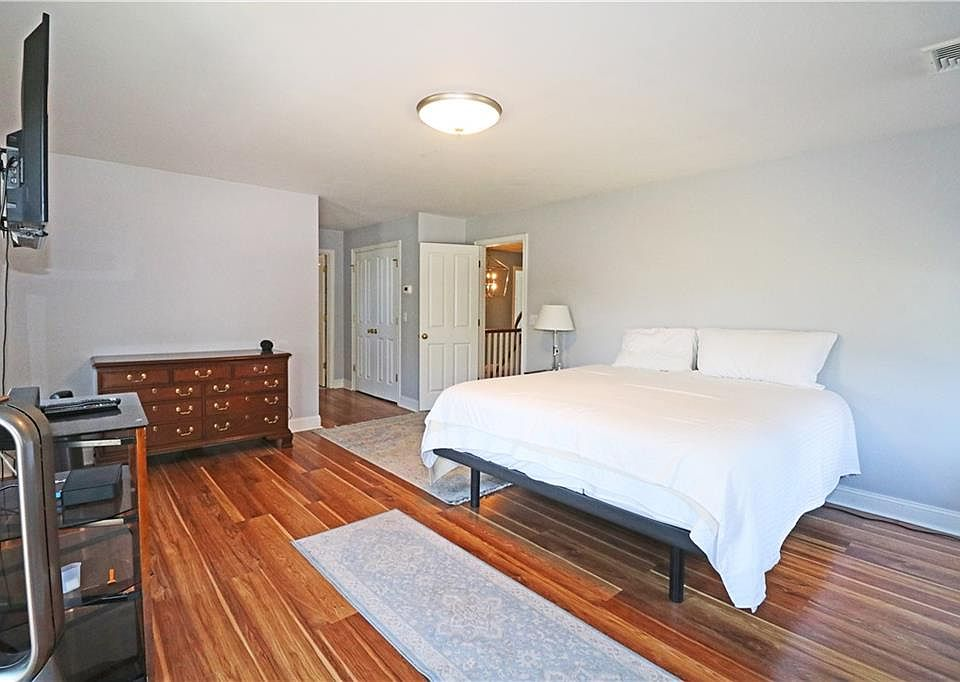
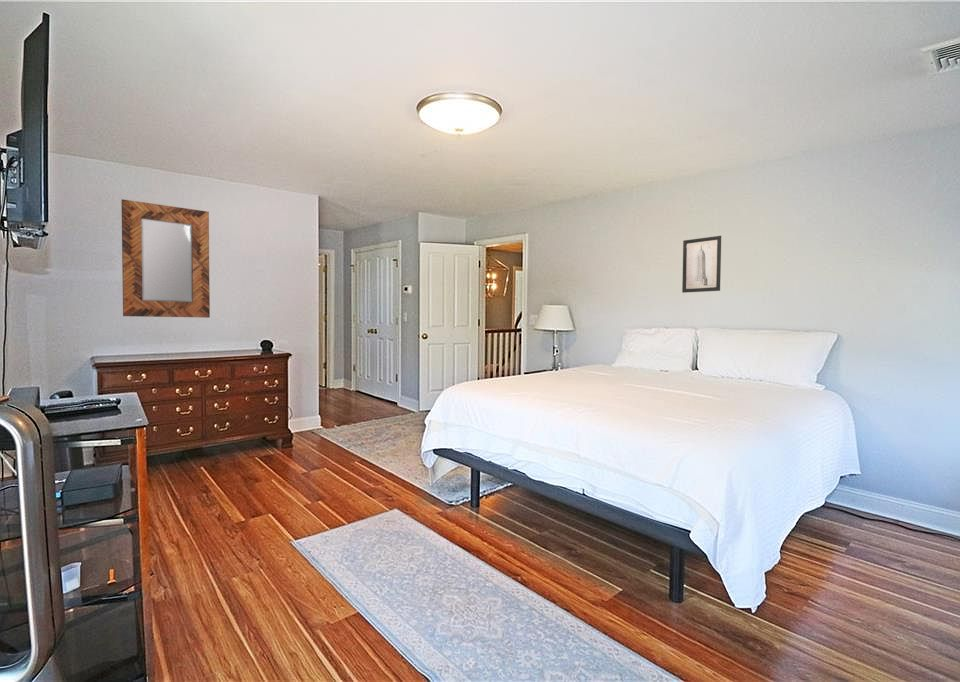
+ home mirror (167, 261)
+ wall art (701, 265)
